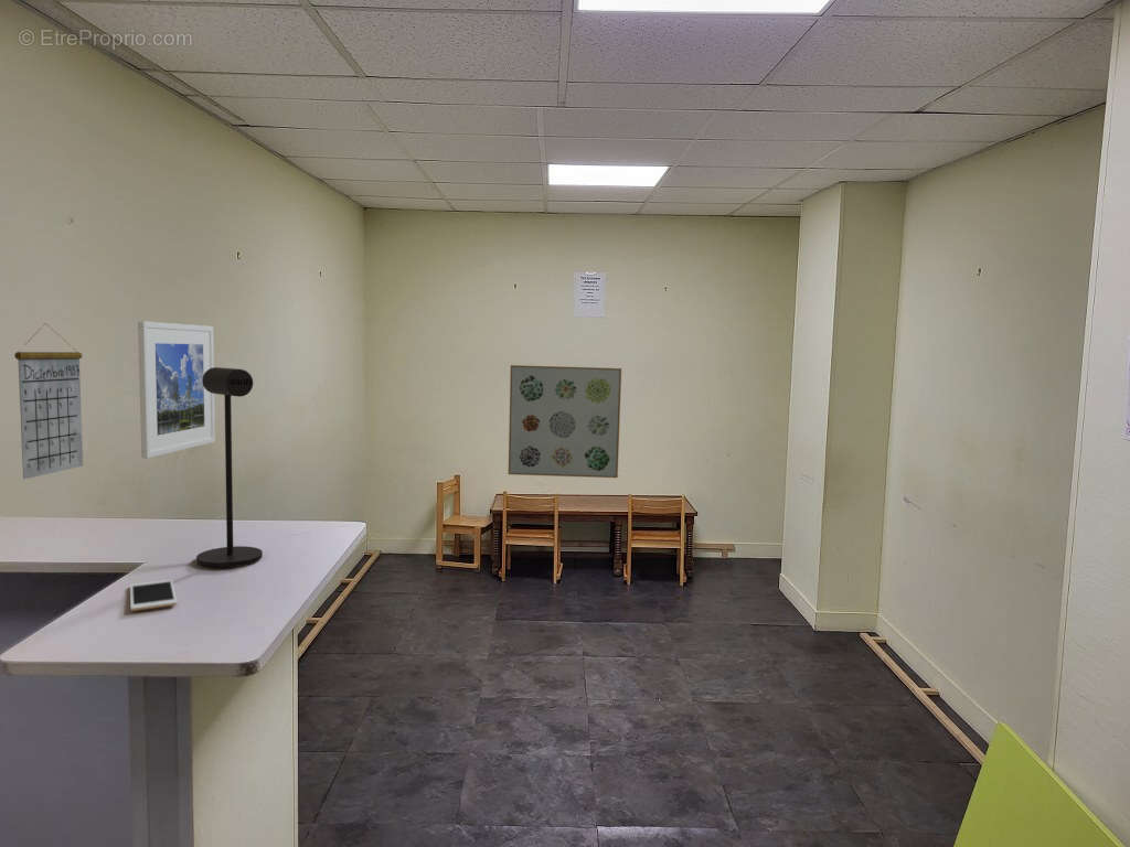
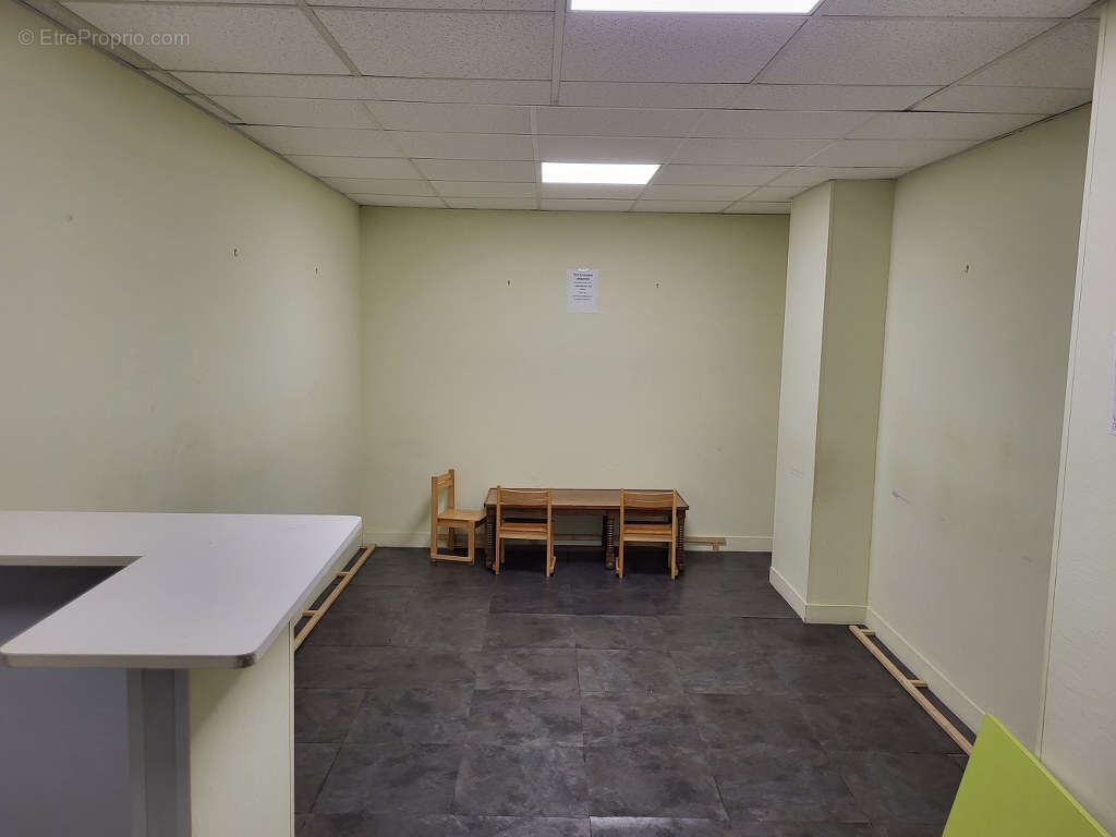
- desk lamp (228, 464)
- wall art (564, 421)
- cell phone (152, 594)
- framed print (180, 387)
- calendar (51, 398)
